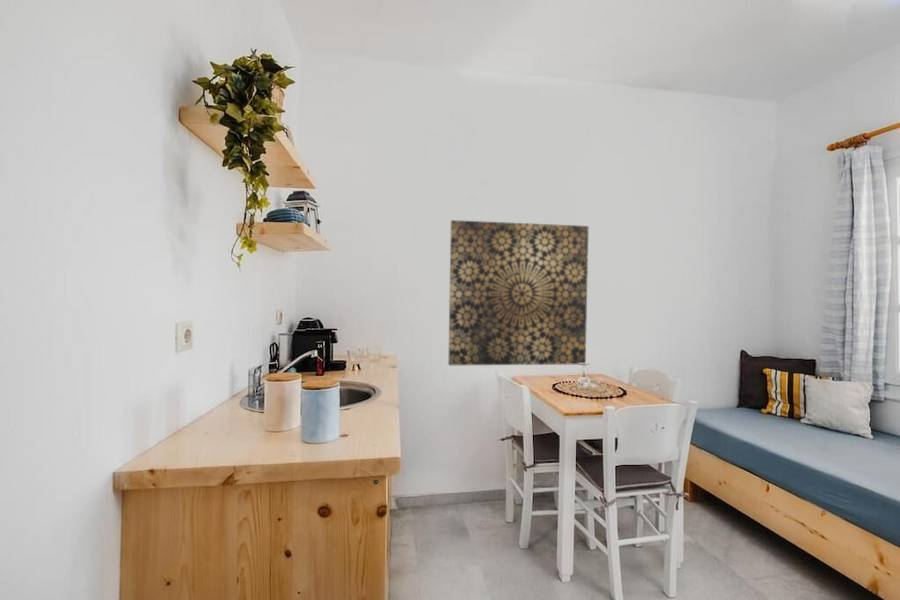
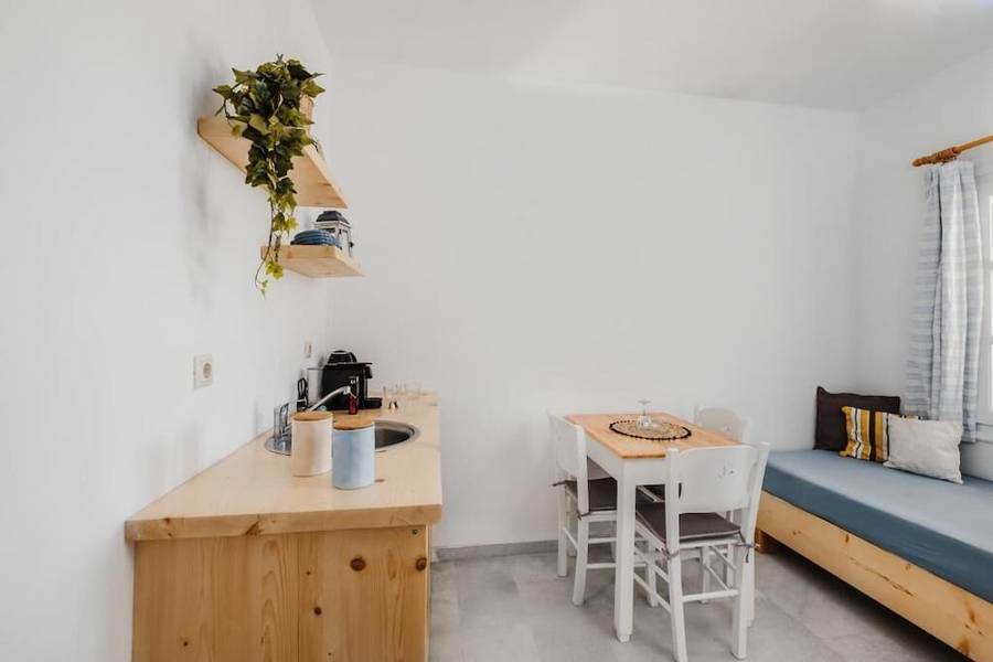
- wall art (519, 294)
